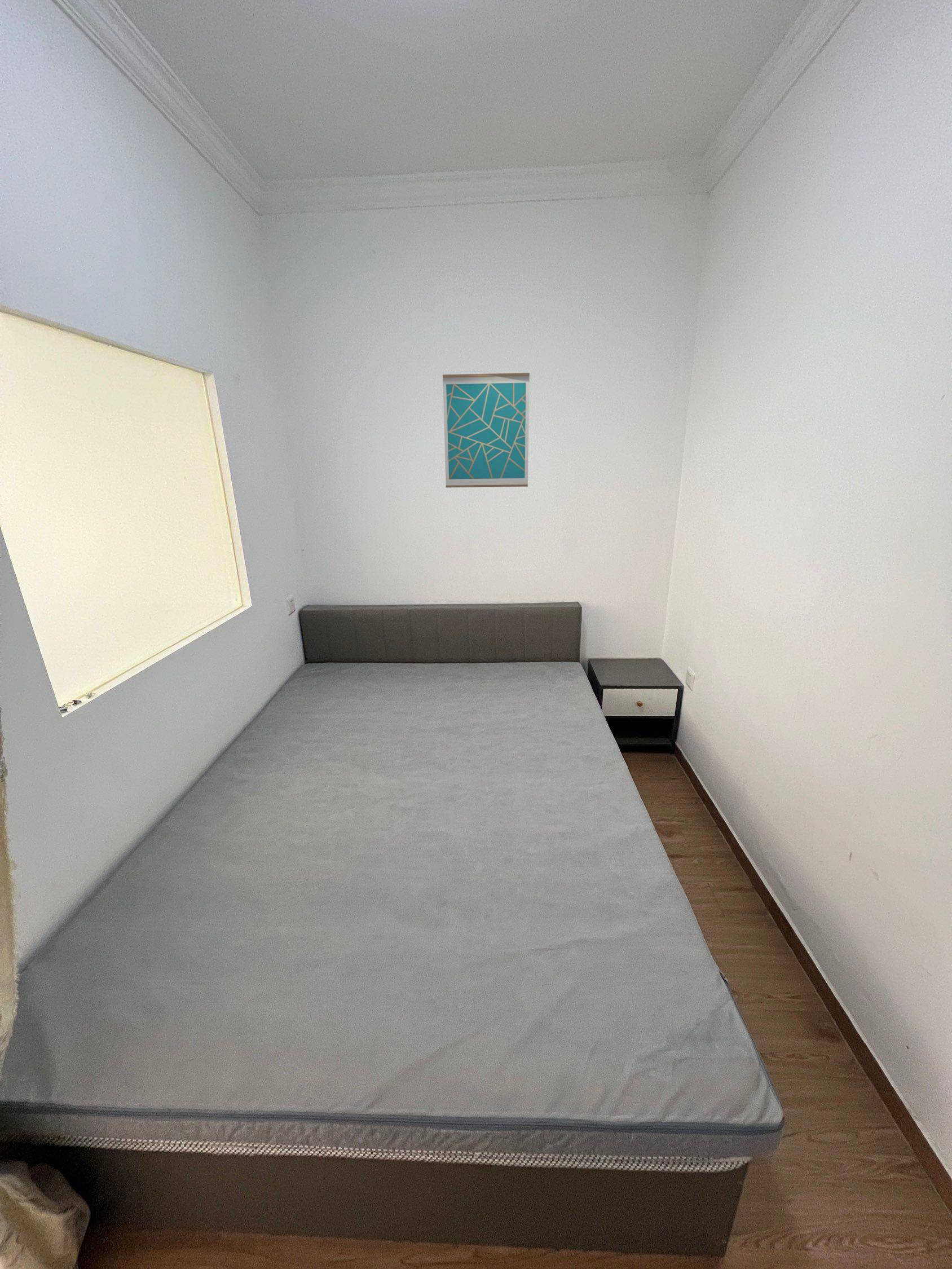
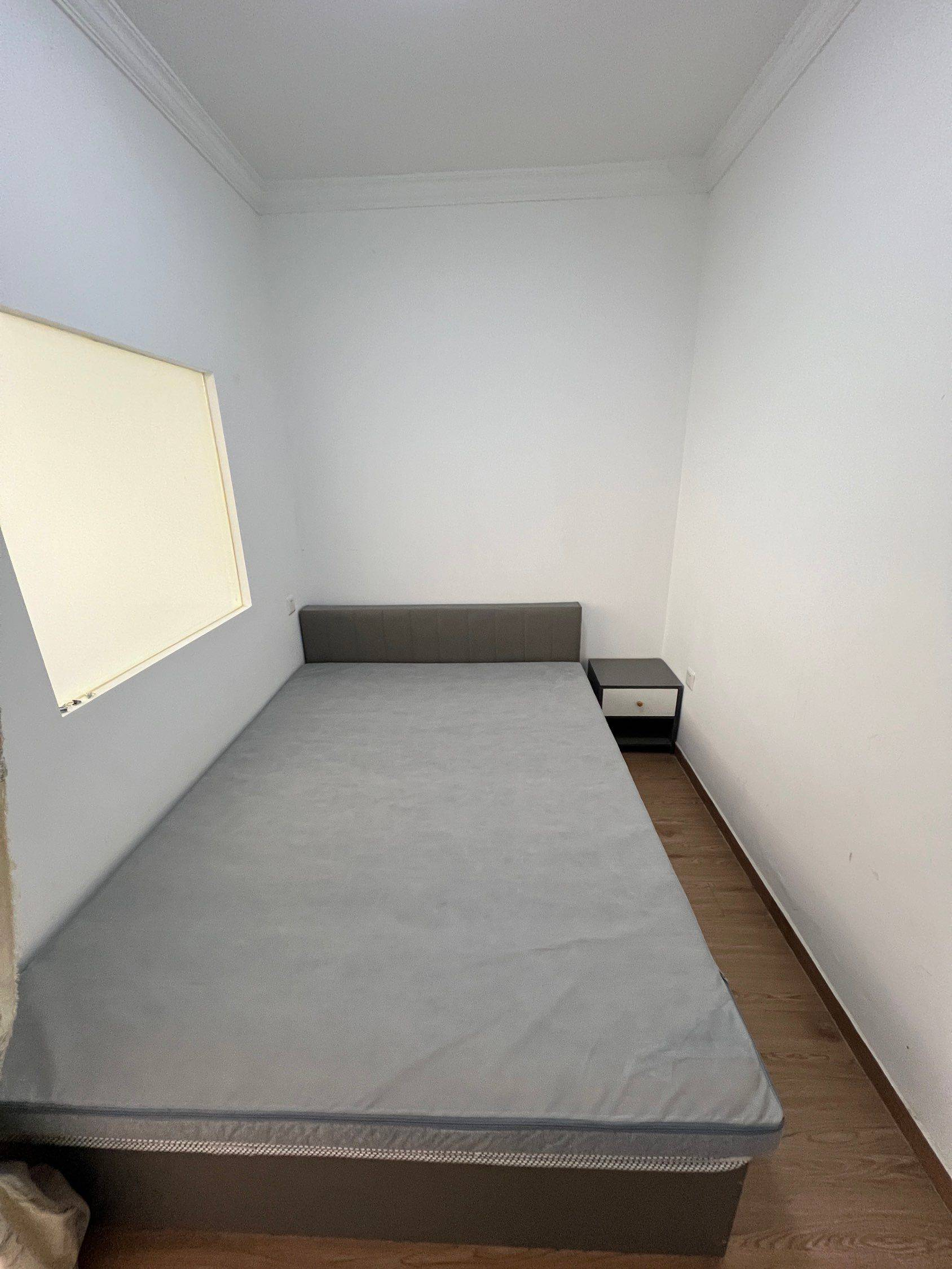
- wall art (486, 432)
